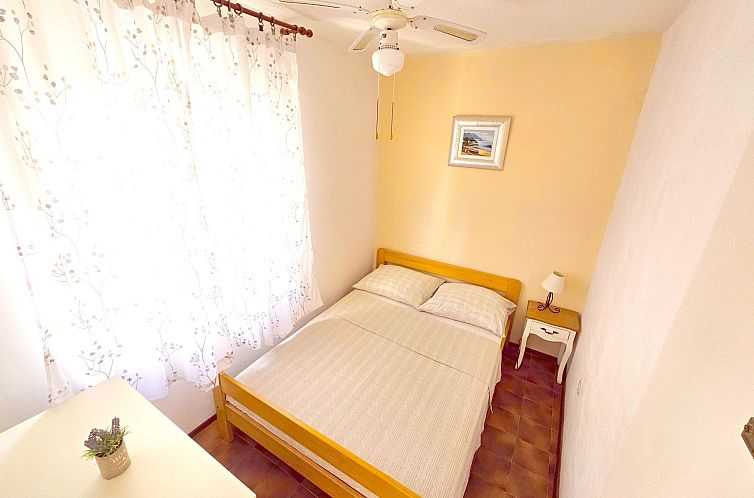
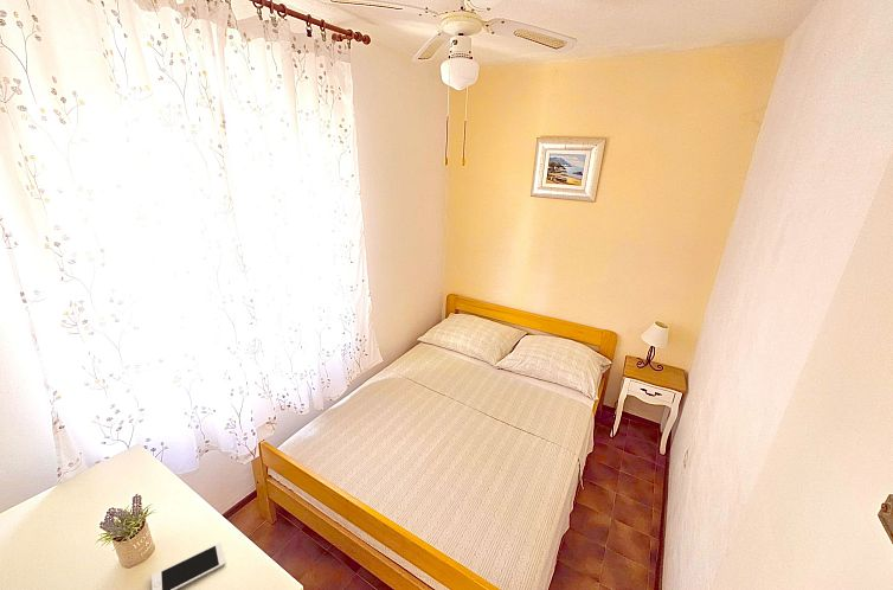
+ cell phone (188, 569)
